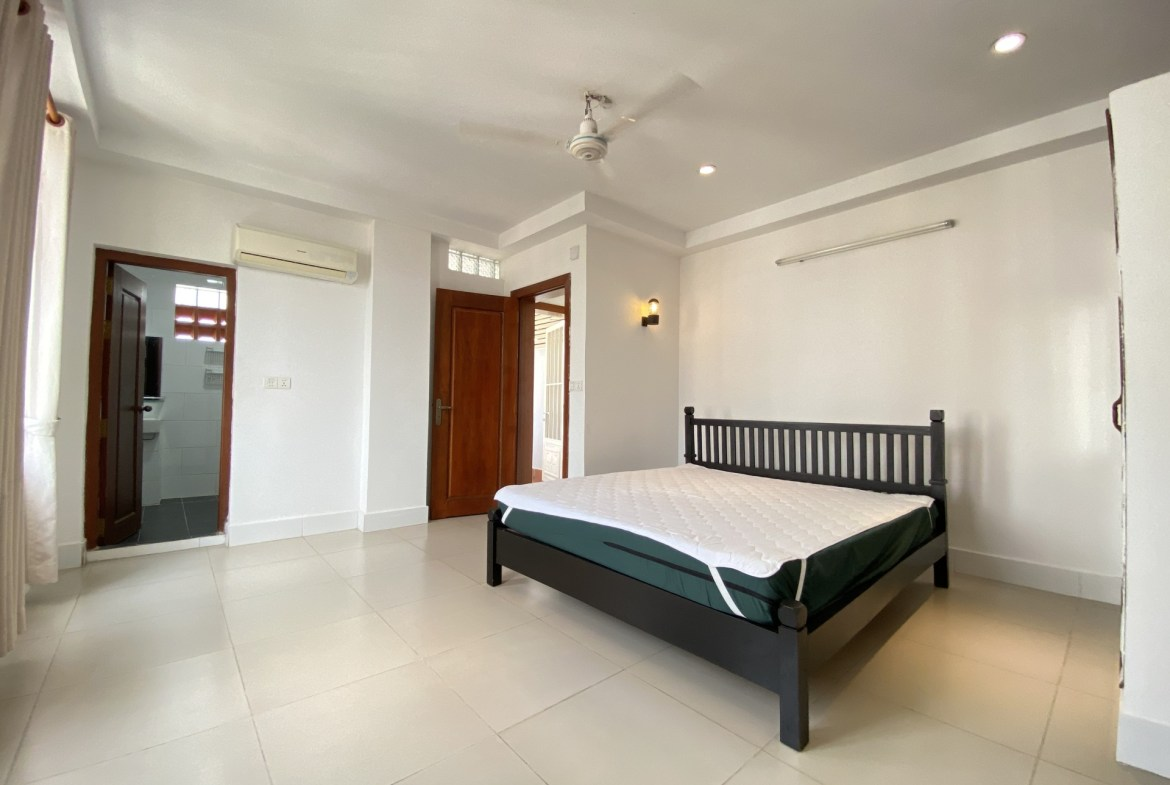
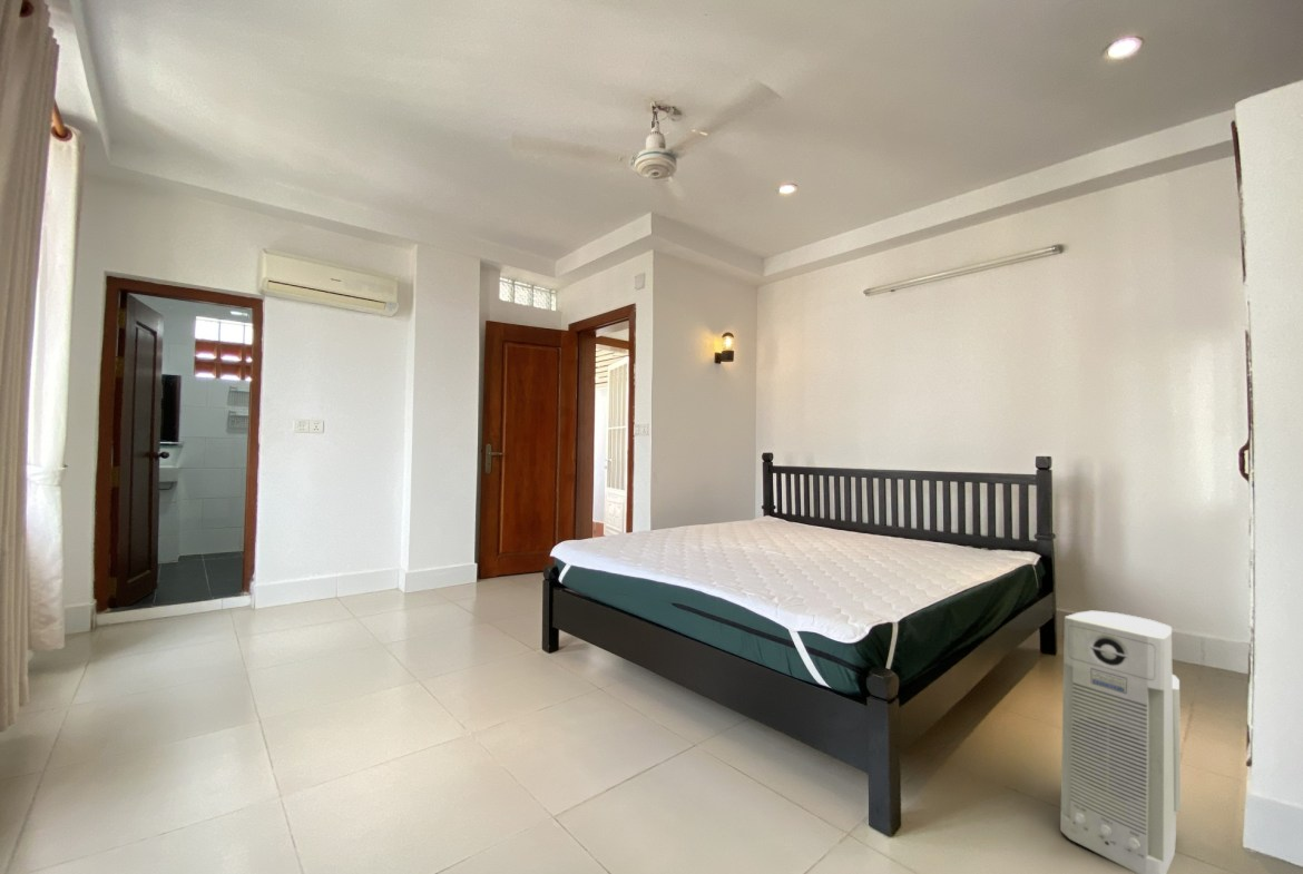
+ air purifier (1121, 725)
